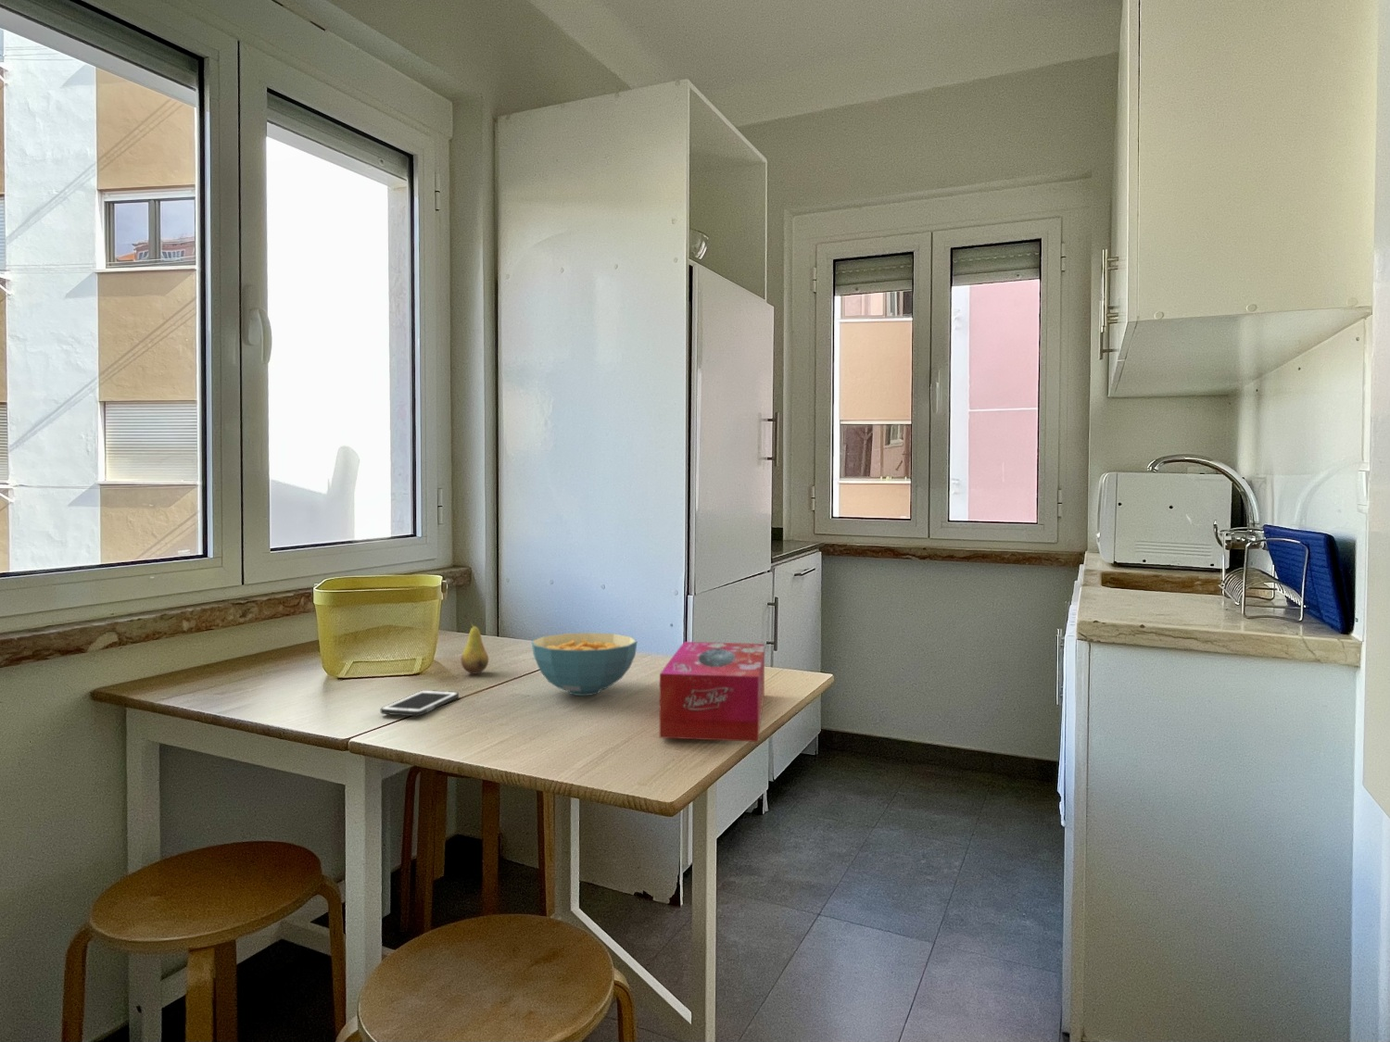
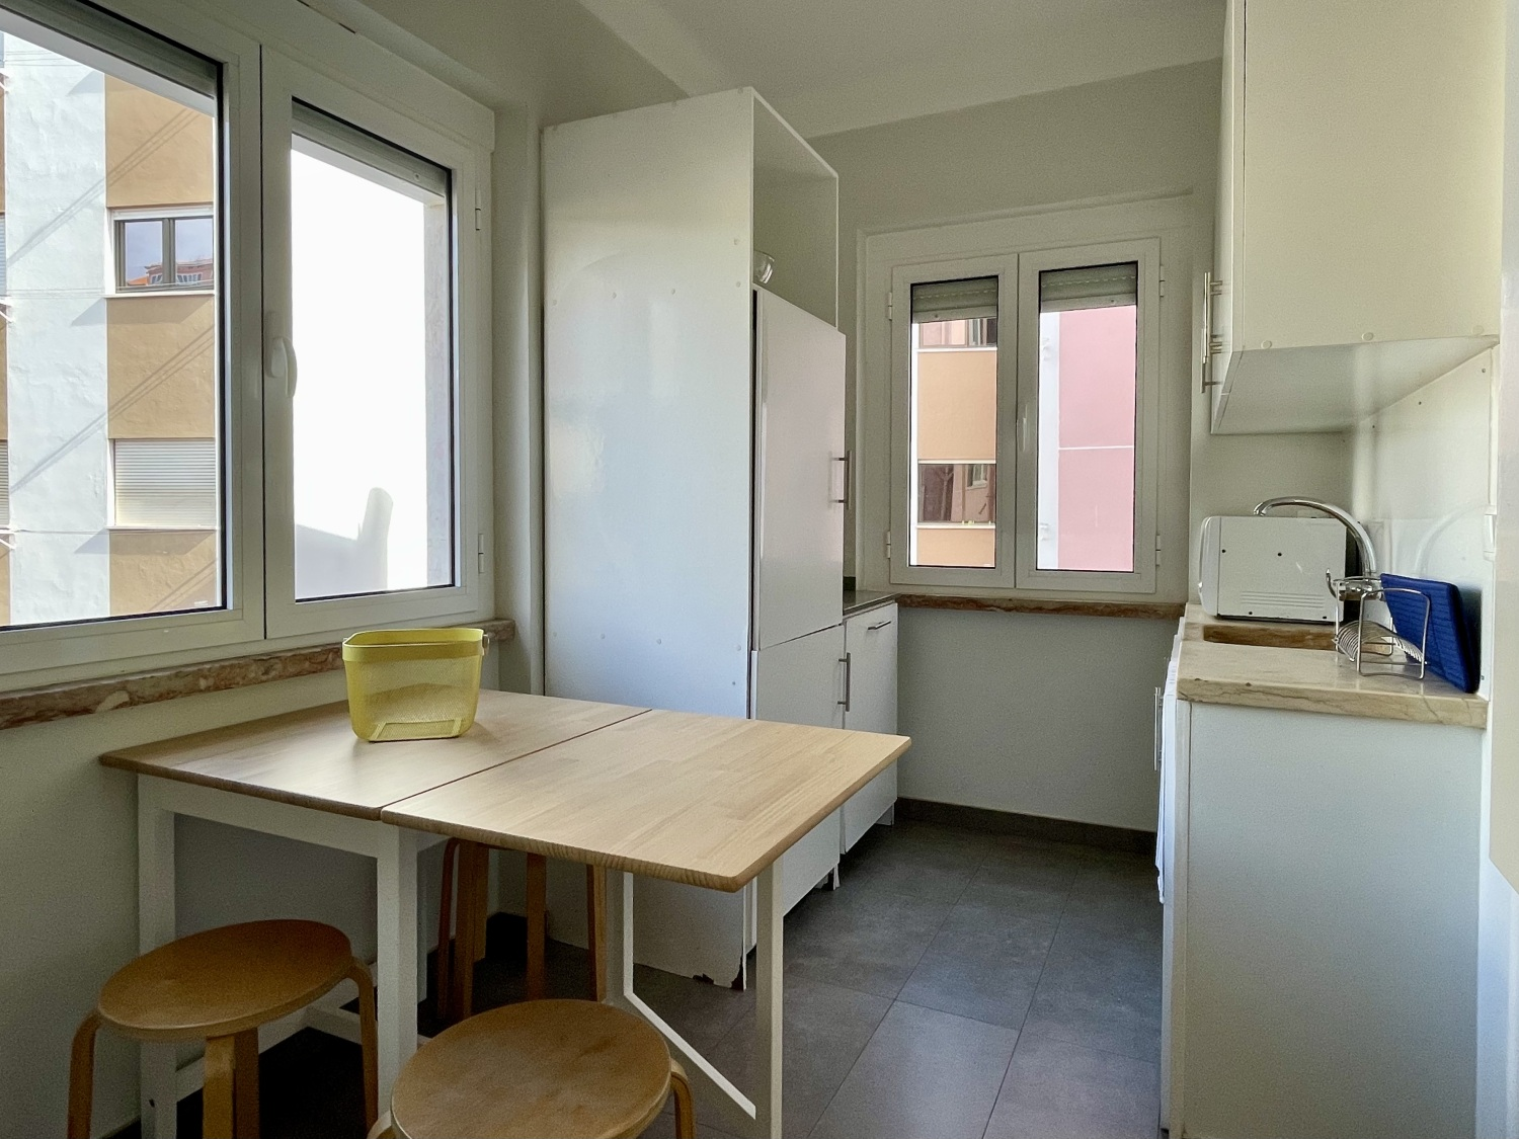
- tissue box (716, 686)
- cereal bowl (583, 665)
- cell phone (420, 702)
- fruit (474, 644)
